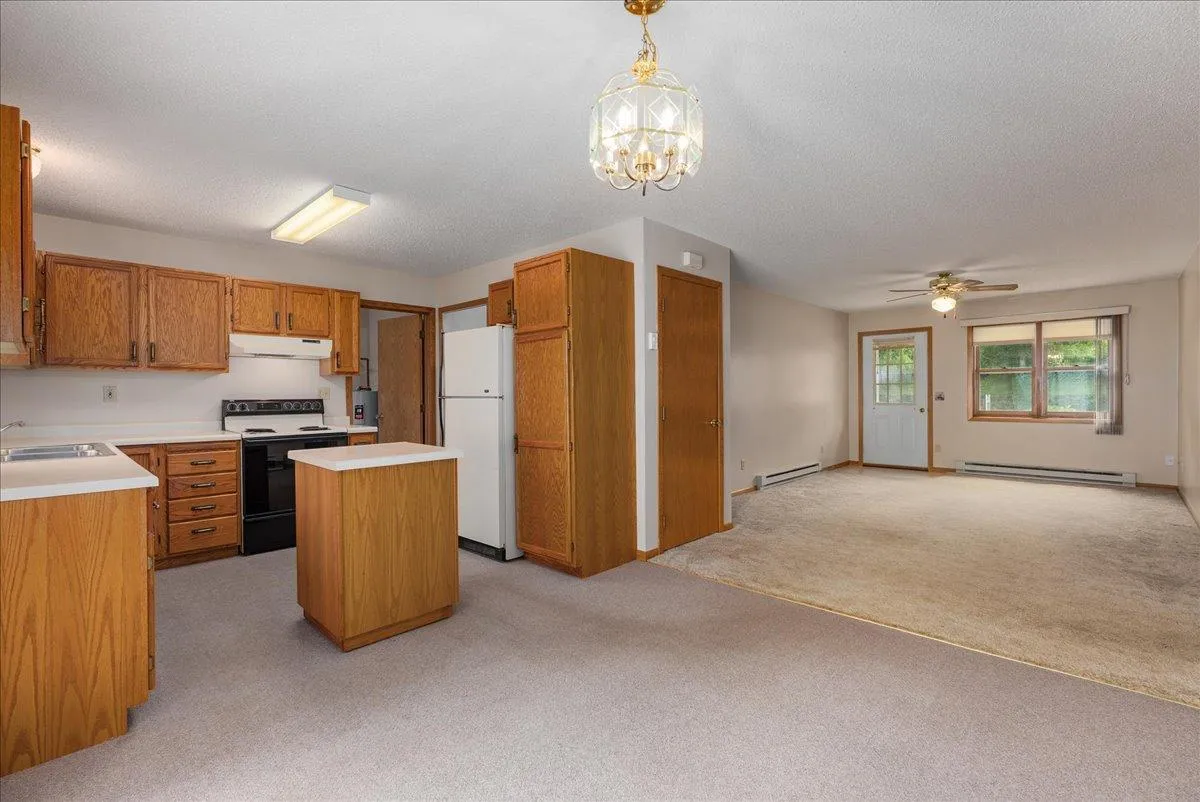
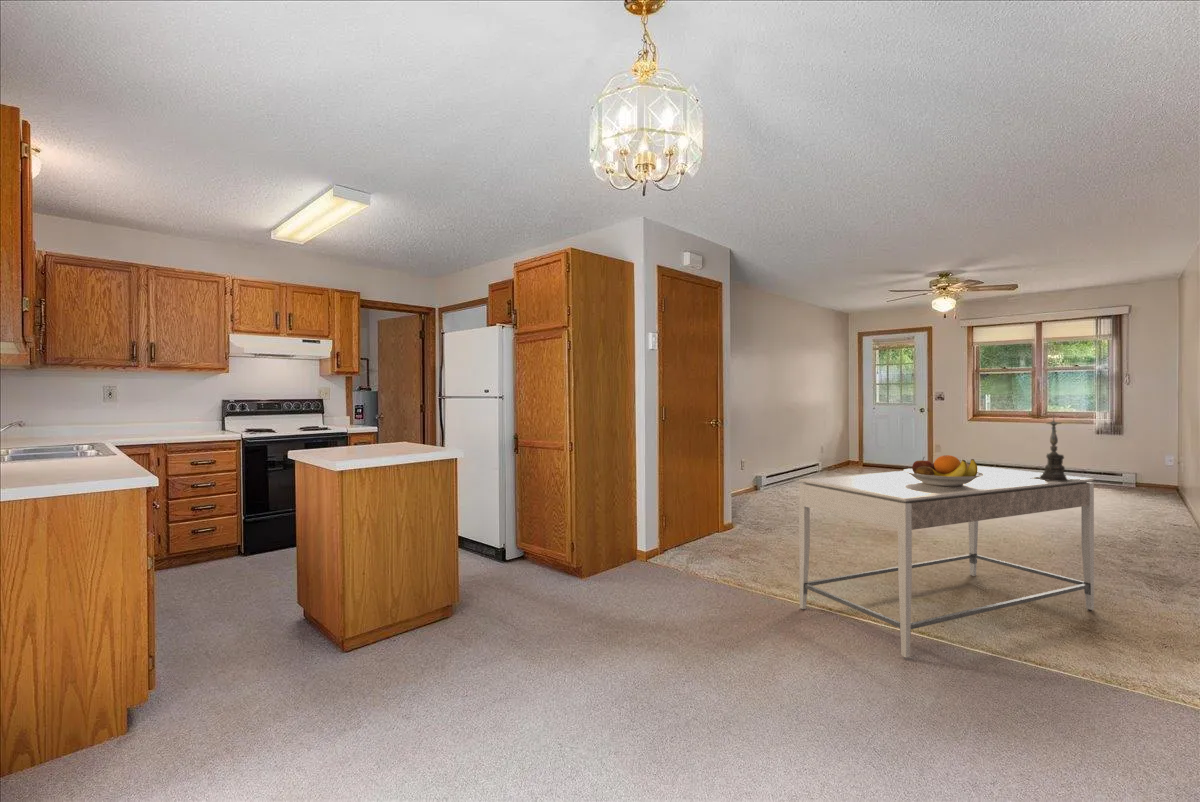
+ dining table (950, 557)
+ fruit bowl (942, 468)
+ candle holder (1054, 445)
